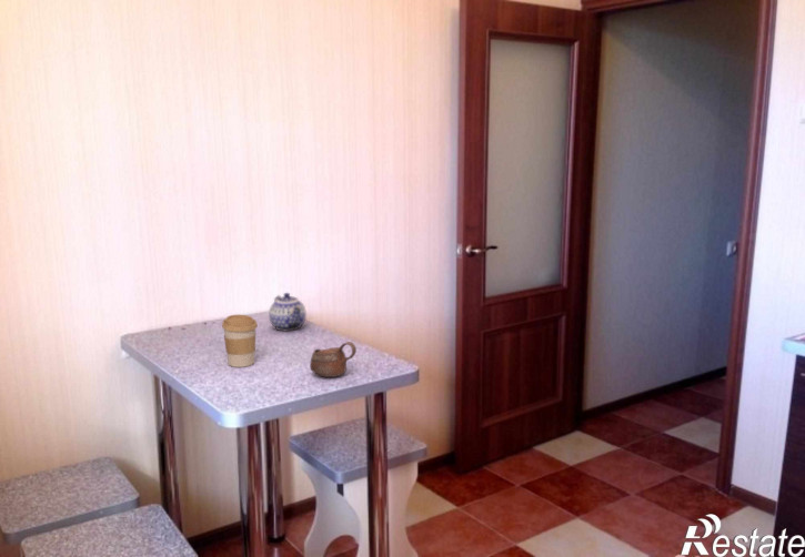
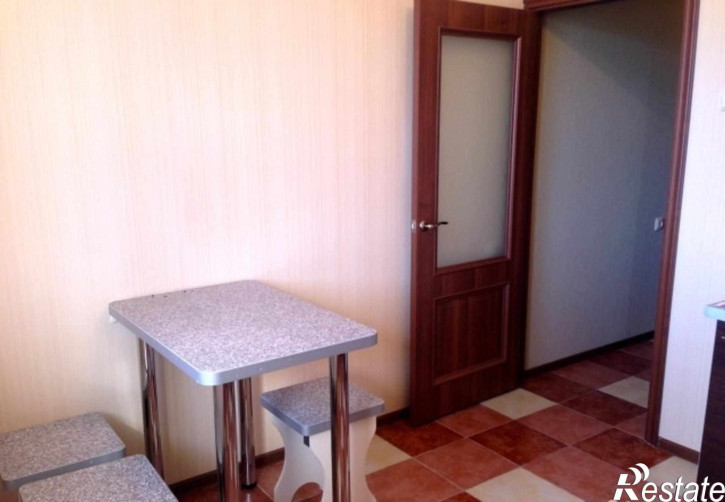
- cup (331, 358)
- teapot (286, 310)
- coffee cup (240, 340)
